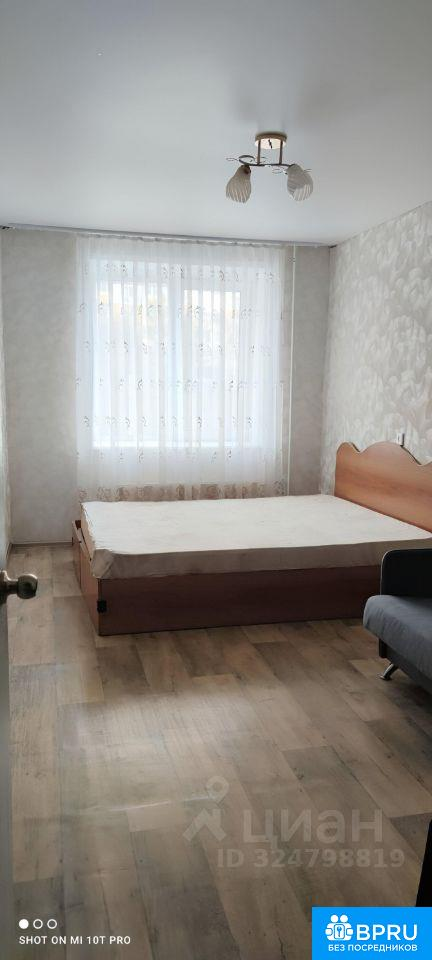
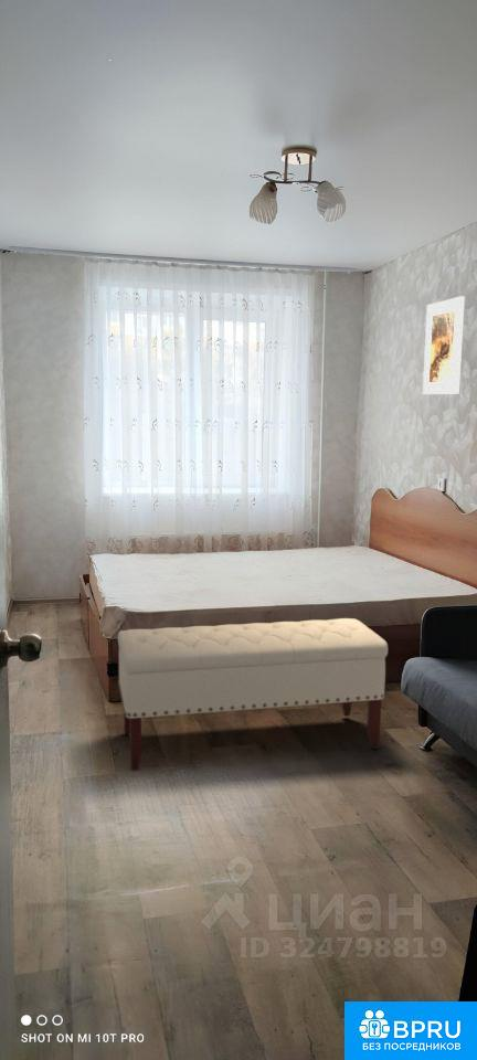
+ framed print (442, 348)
+ bench (250, 687)
